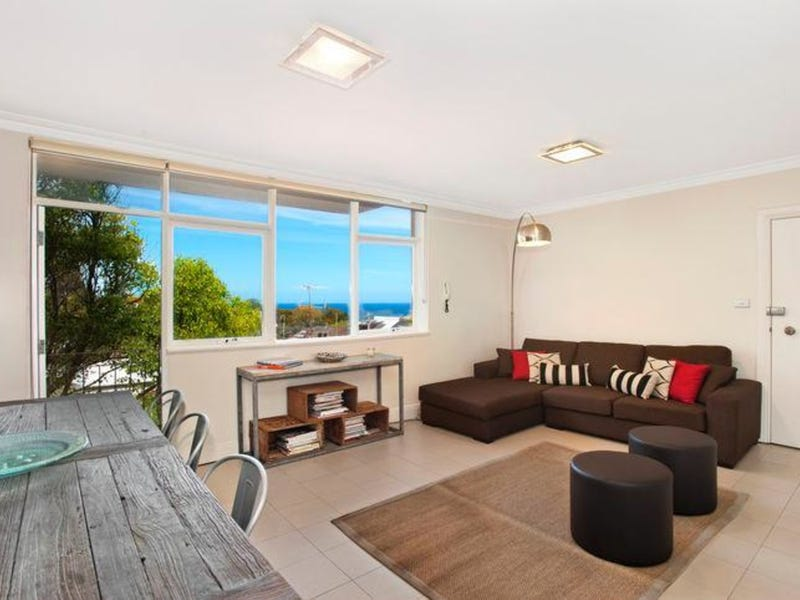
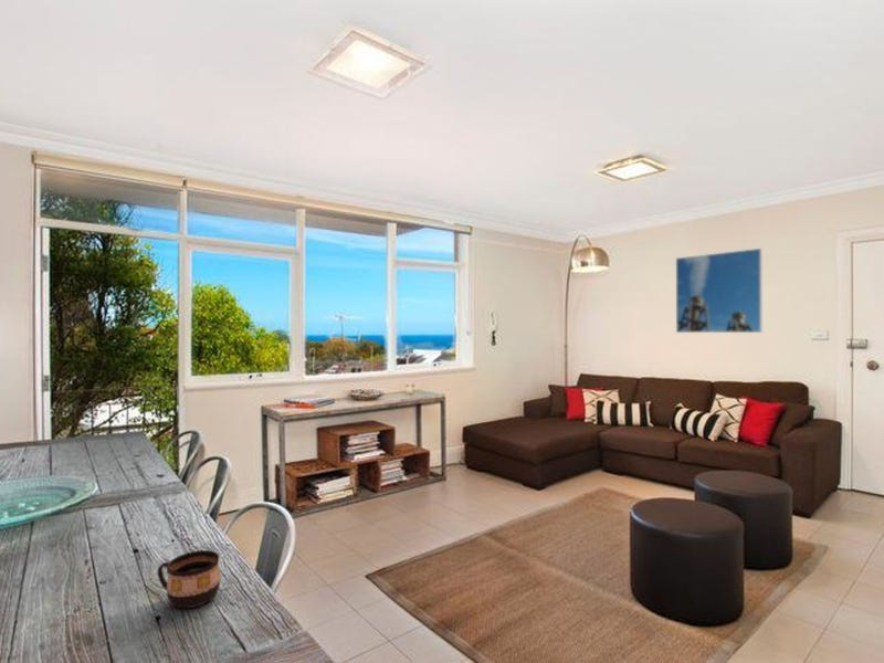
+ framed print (716, 293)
+ cup (192, 578)
